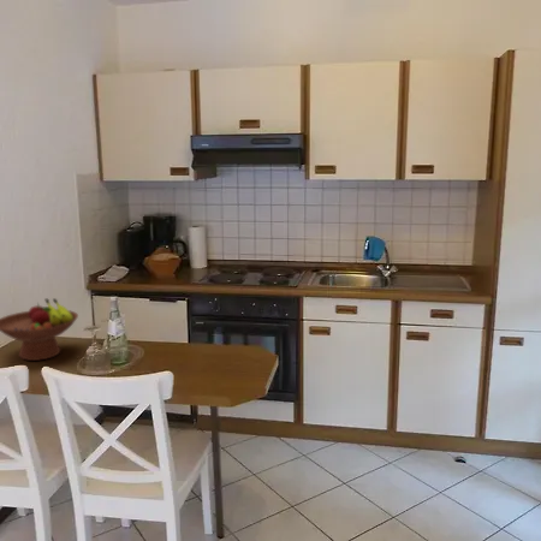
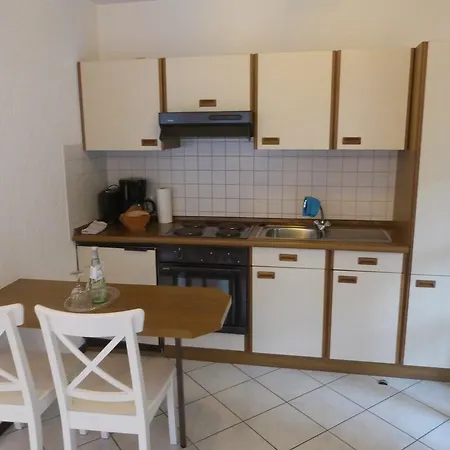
- fruit bowl (37, 329)
